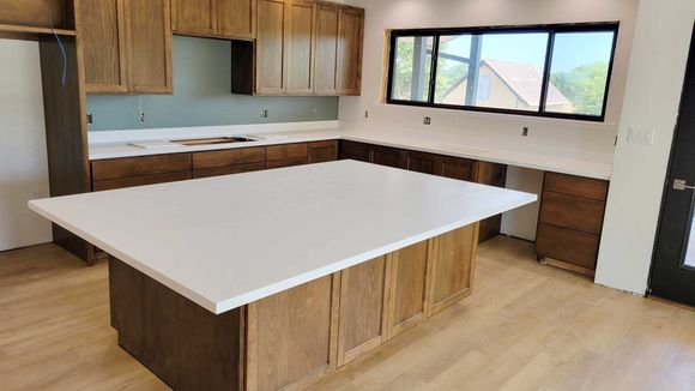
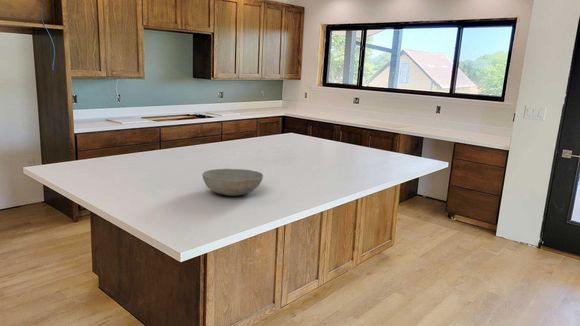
+ bowl (232, 183)
